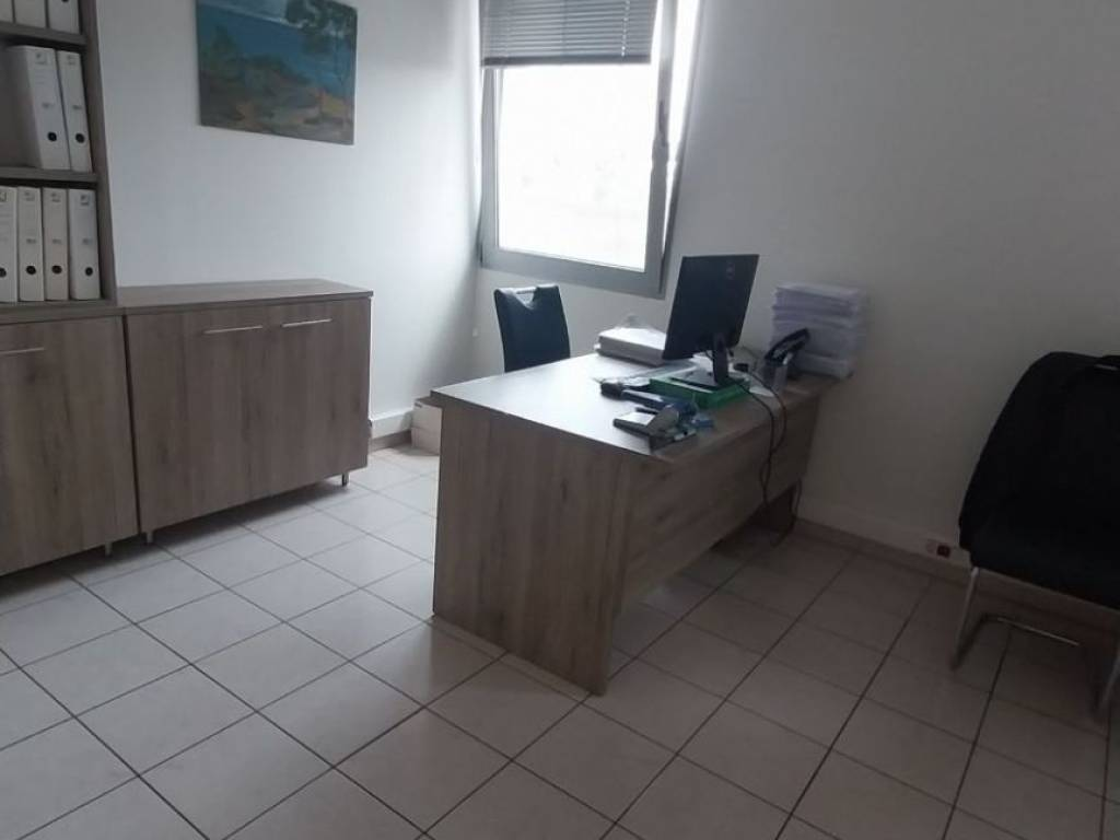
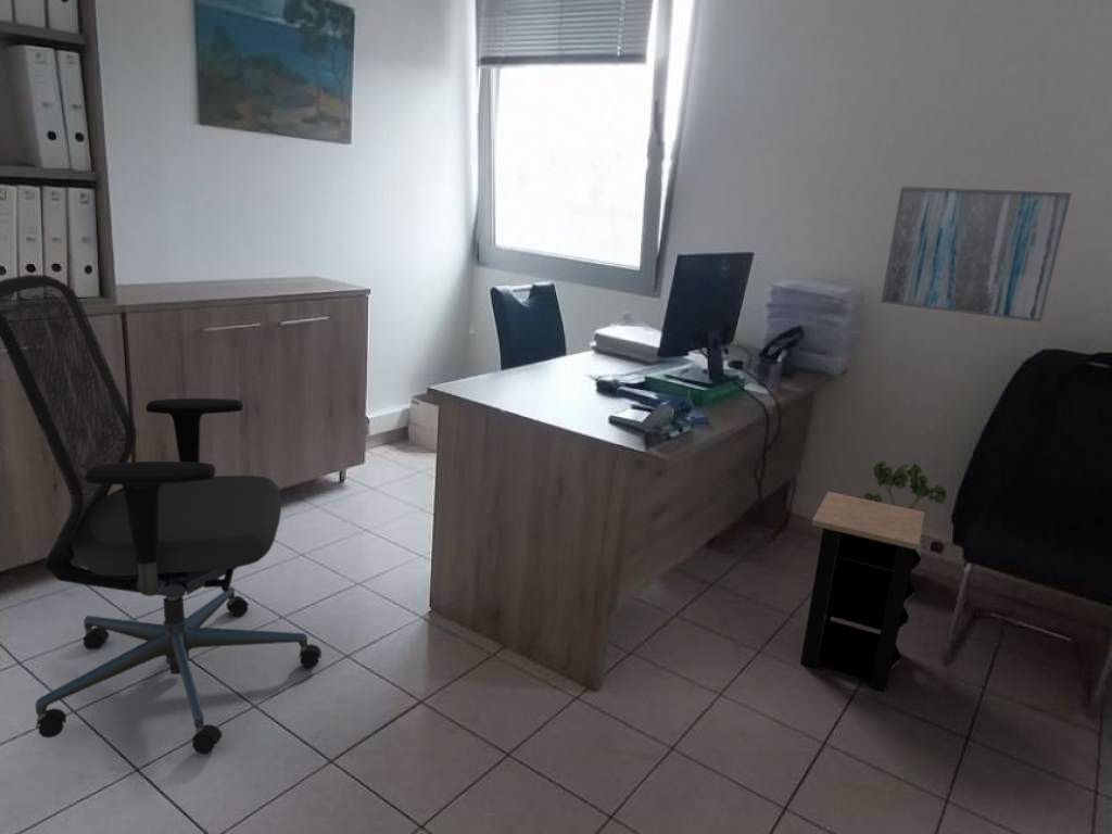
+ side table (859, 587)
+ office chair (180, 493)
+ wall art (969, 252)
+ potted plant (904, 507)
